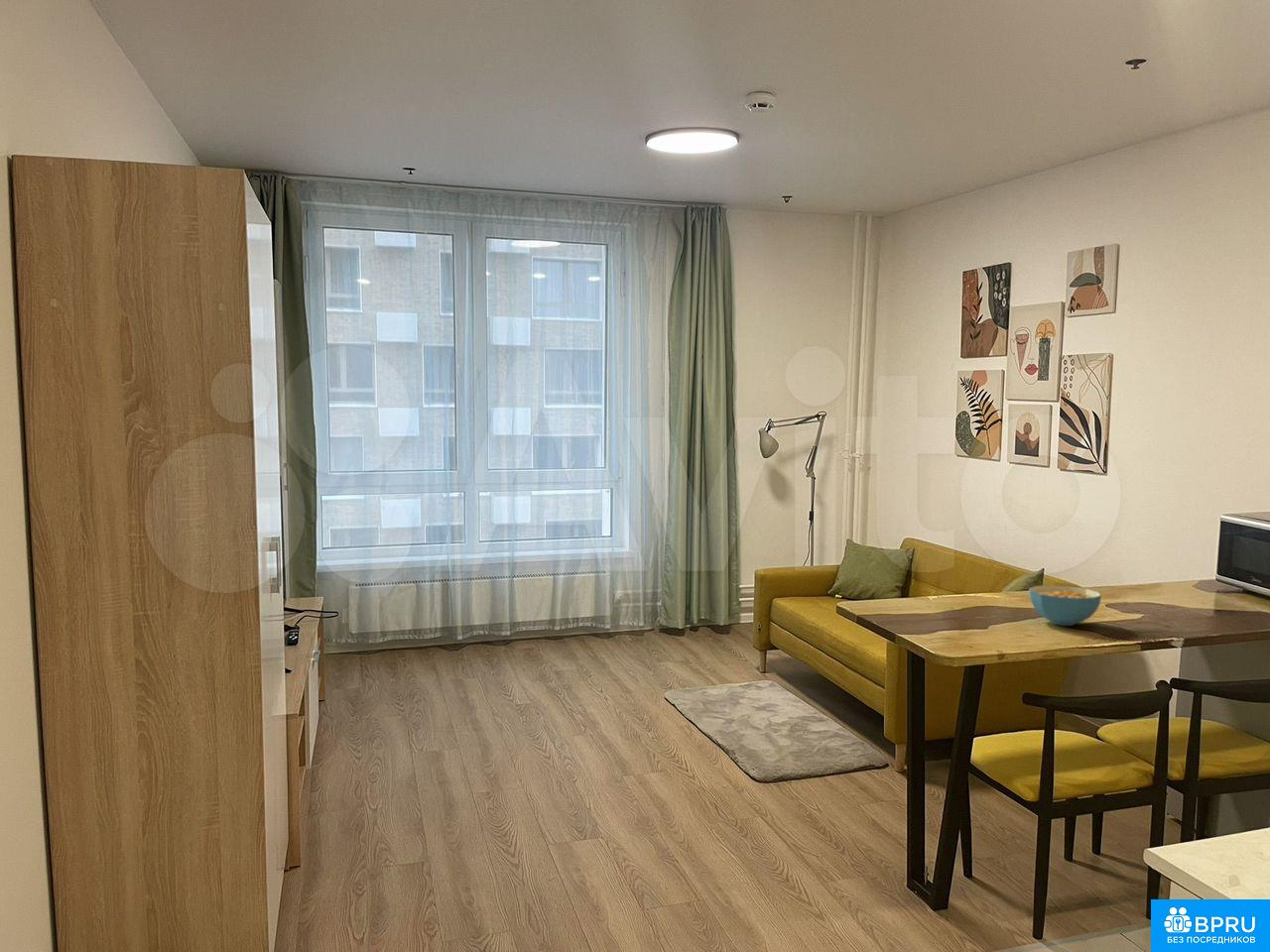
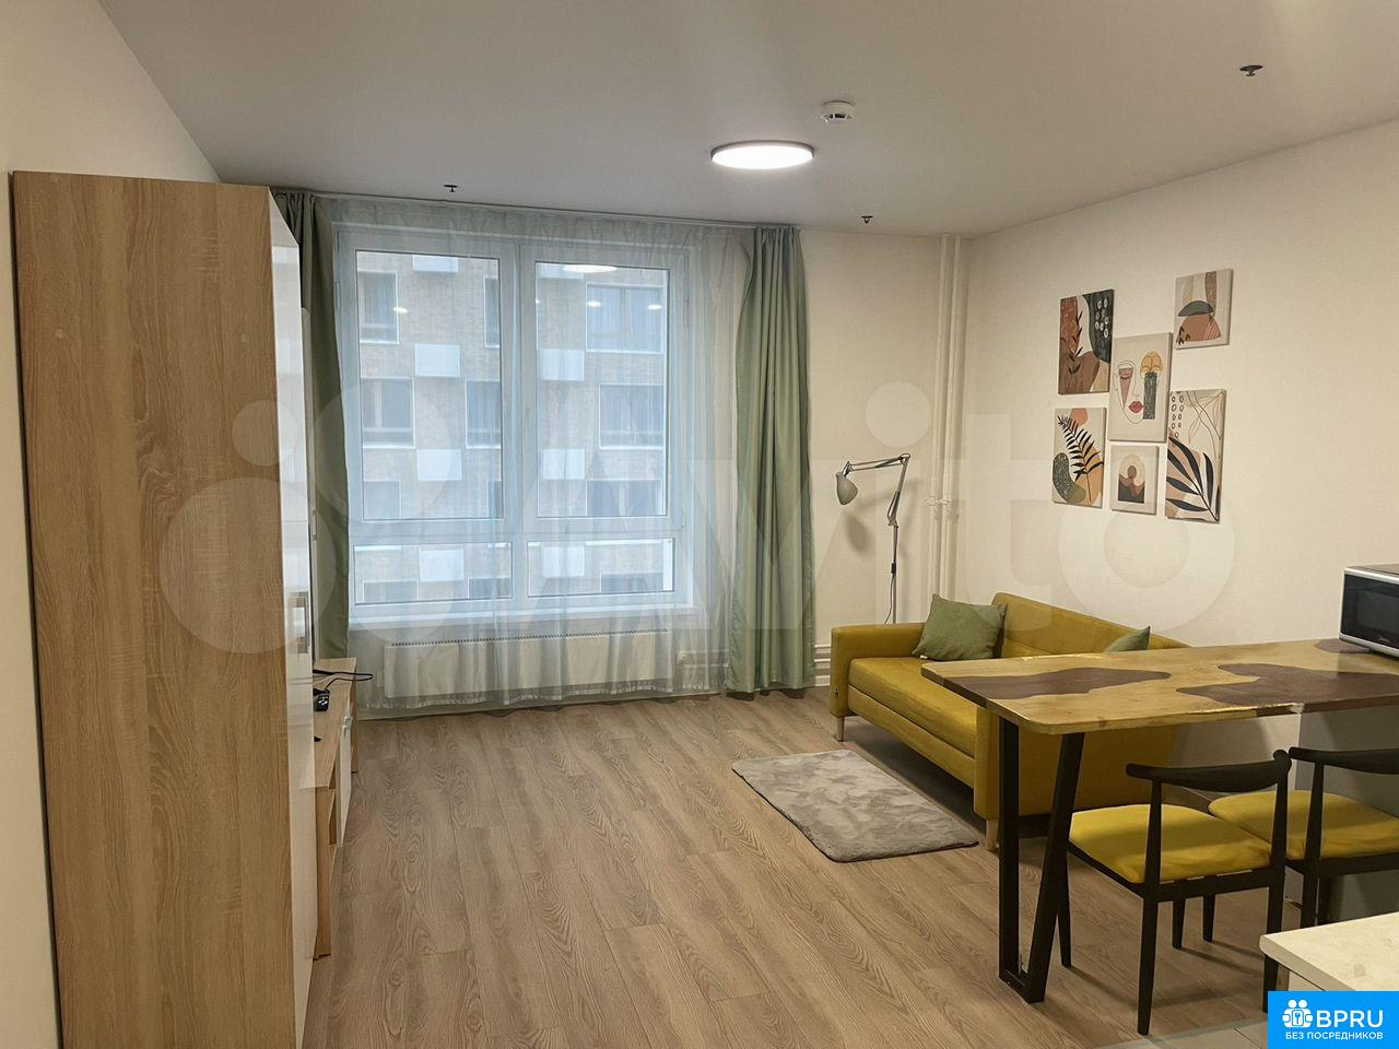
- cereal bowl (1064, 607)
